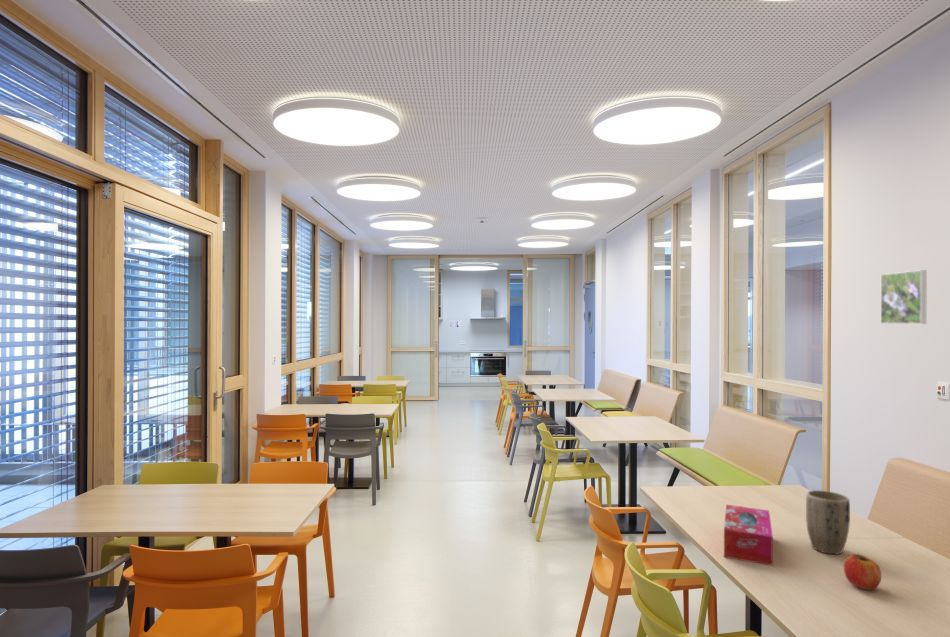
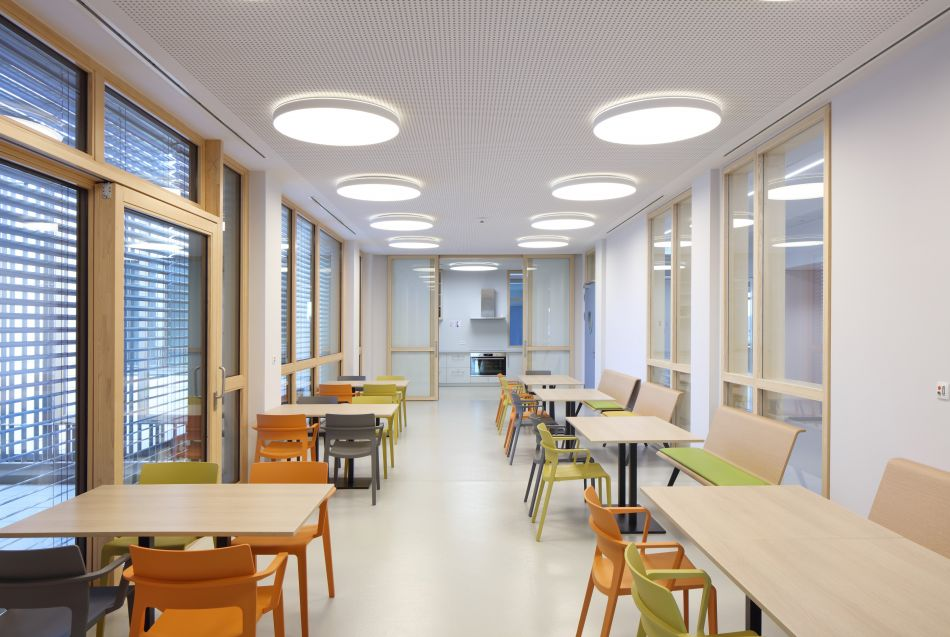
- tissue box (747, 532)
- fruit (862, 570)
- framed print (902, 298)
- plant pot (827, 522)
